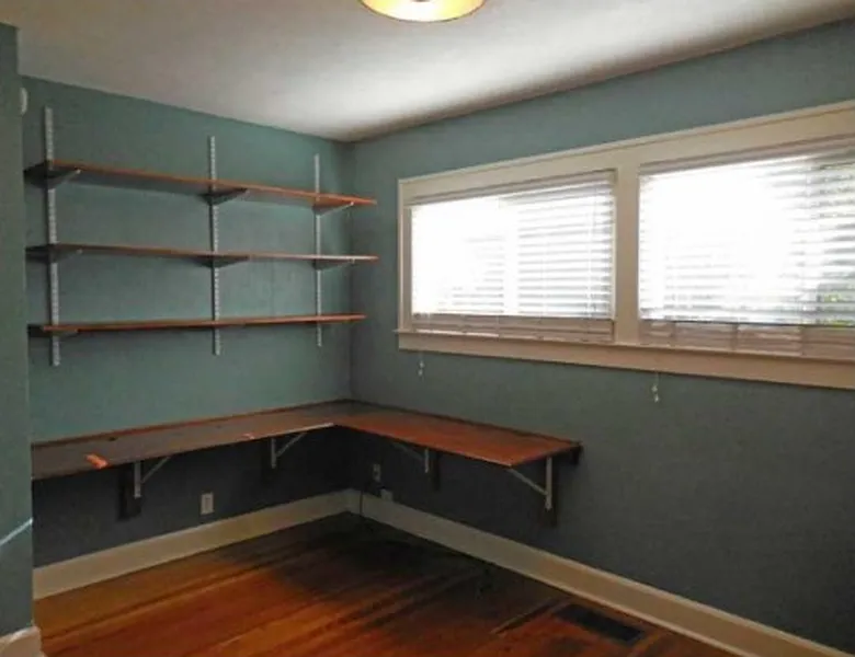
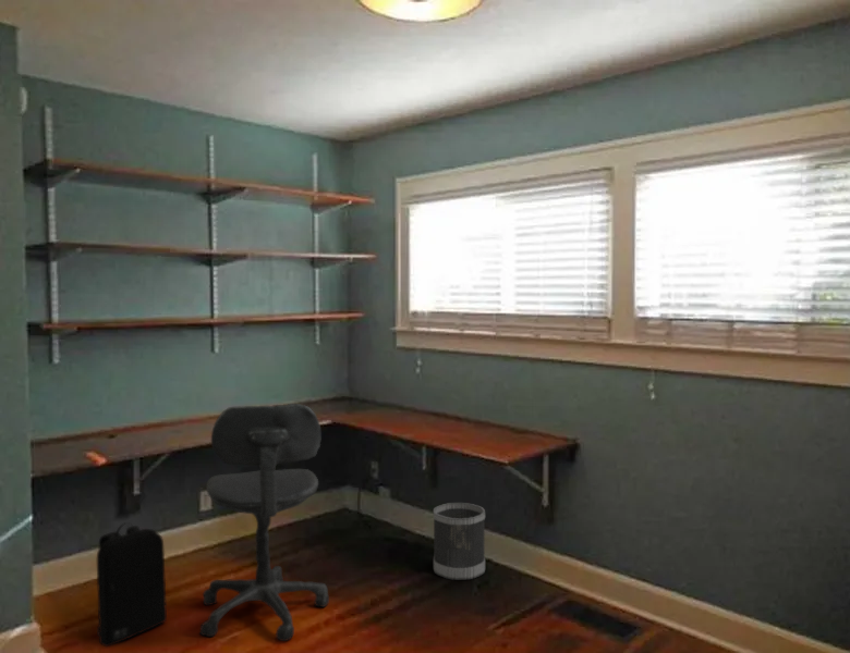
+ wastebasket (459, 540)
+ office chair (265, 504)
+ backpack (125, 576)
